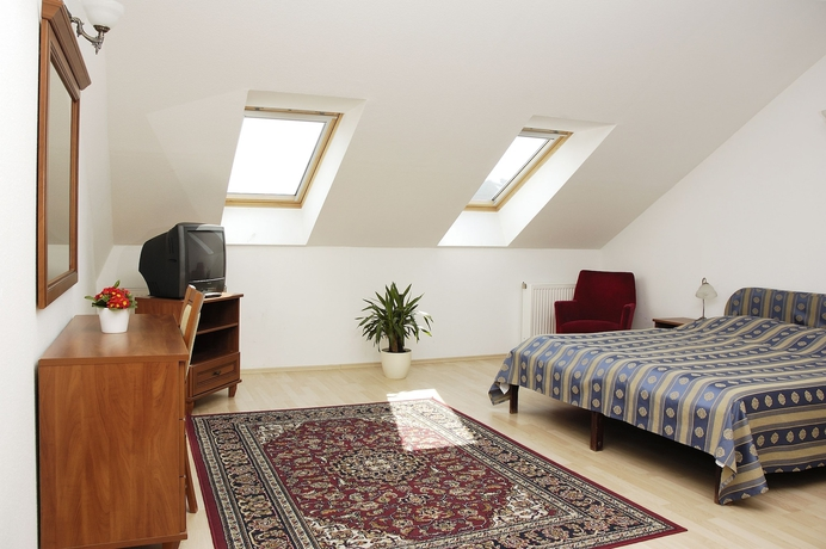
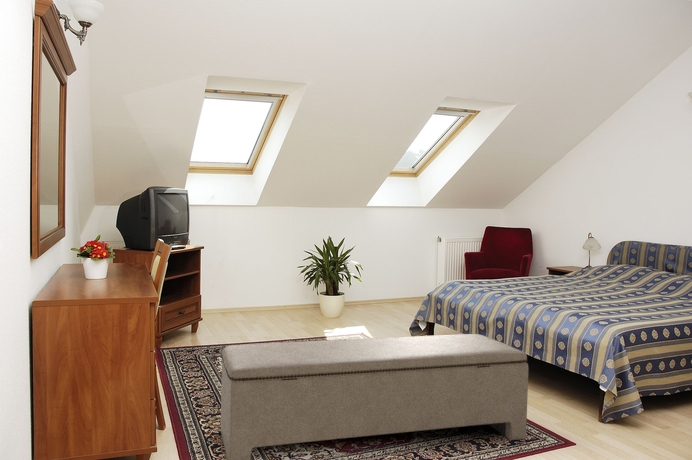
+ bench (374, 391)
